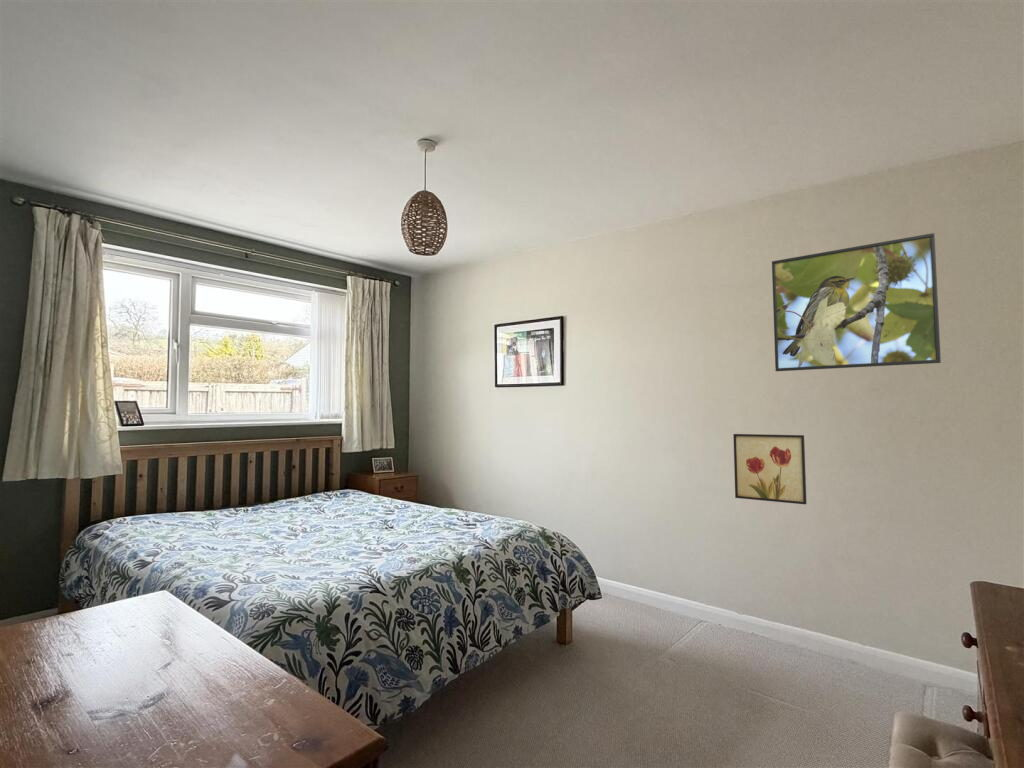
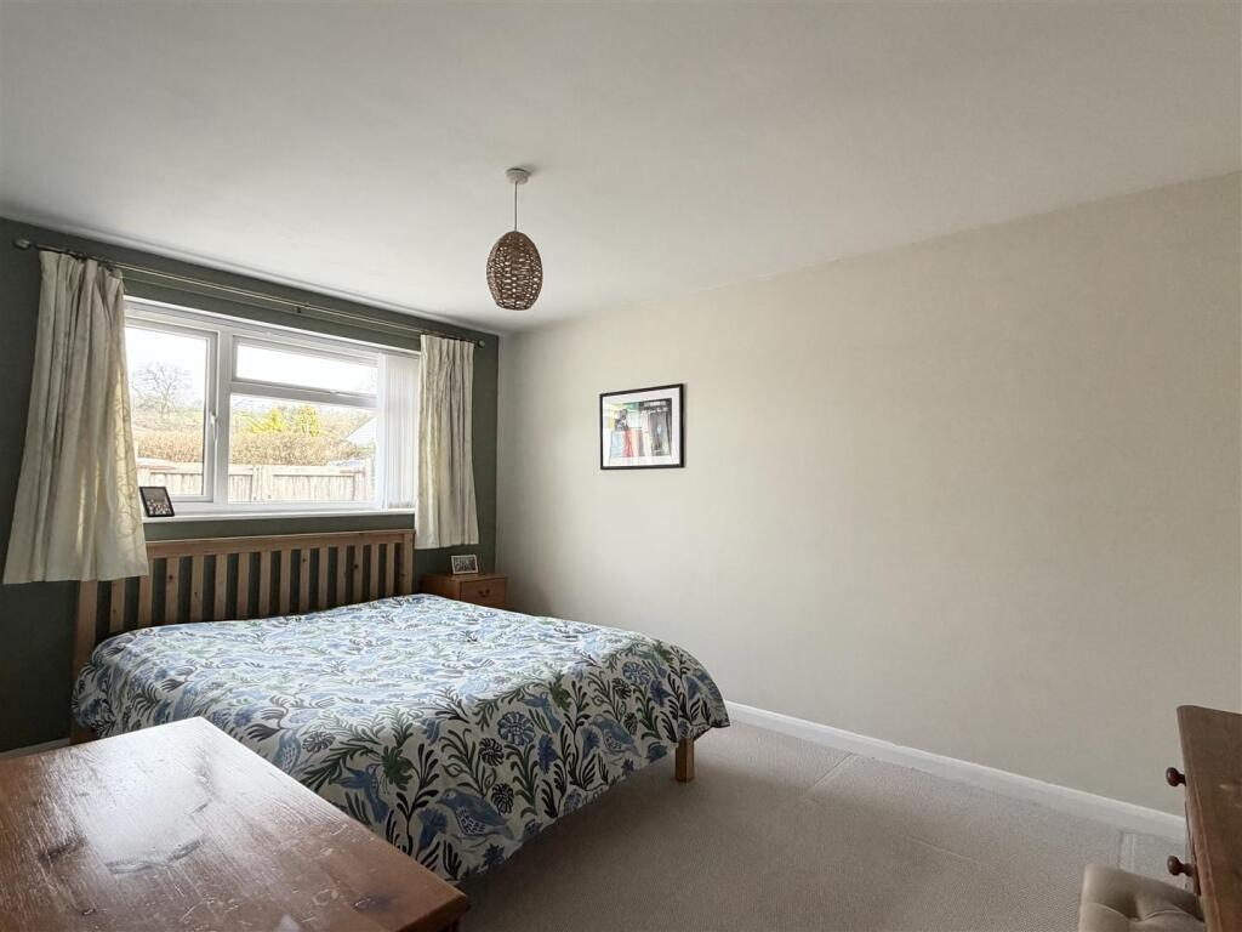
- wall art (768, 467)
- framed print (849, 307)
